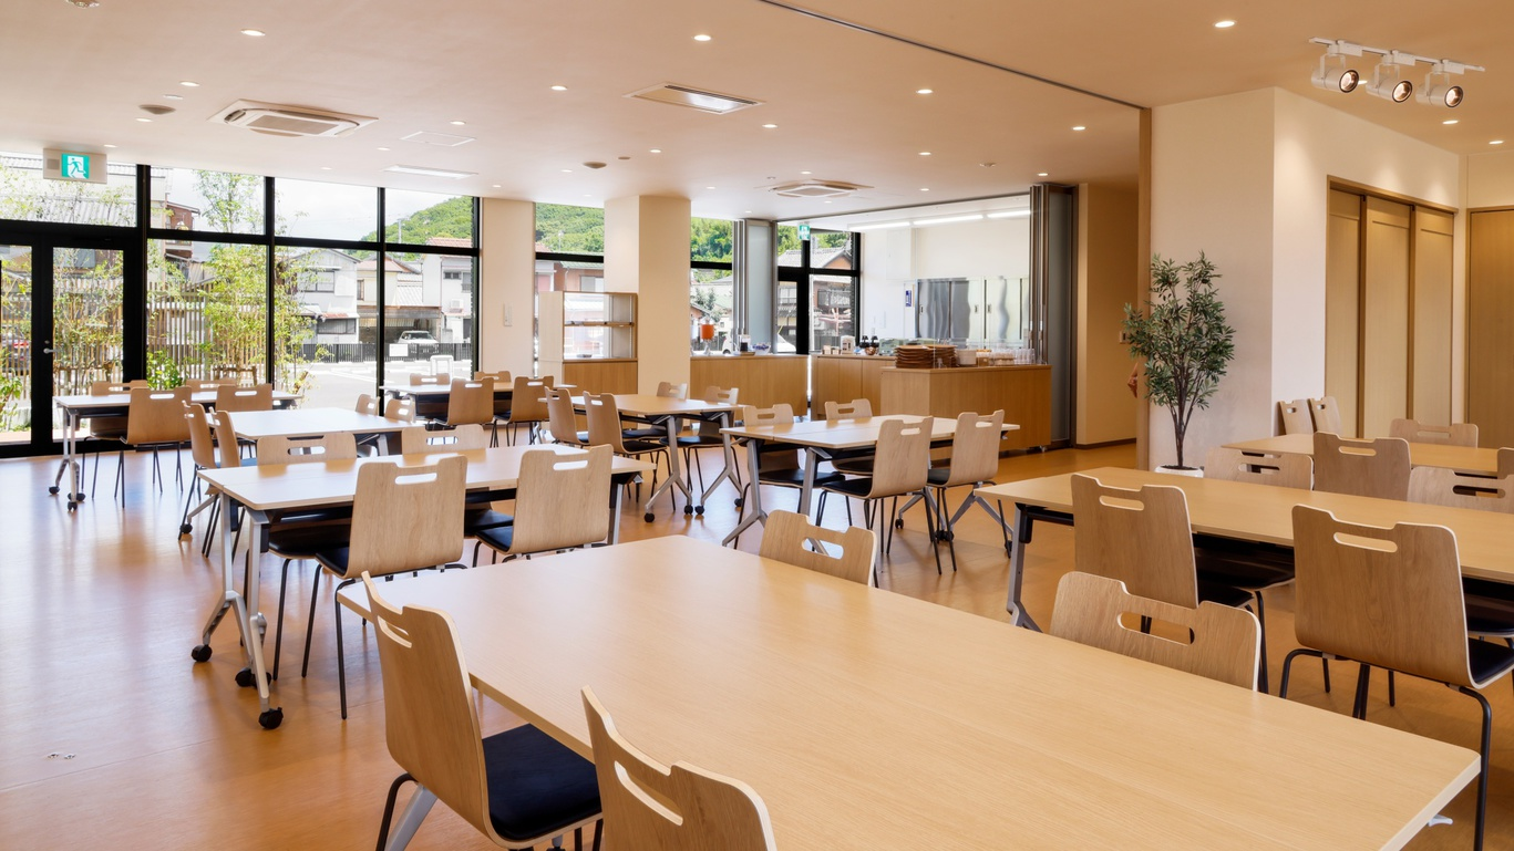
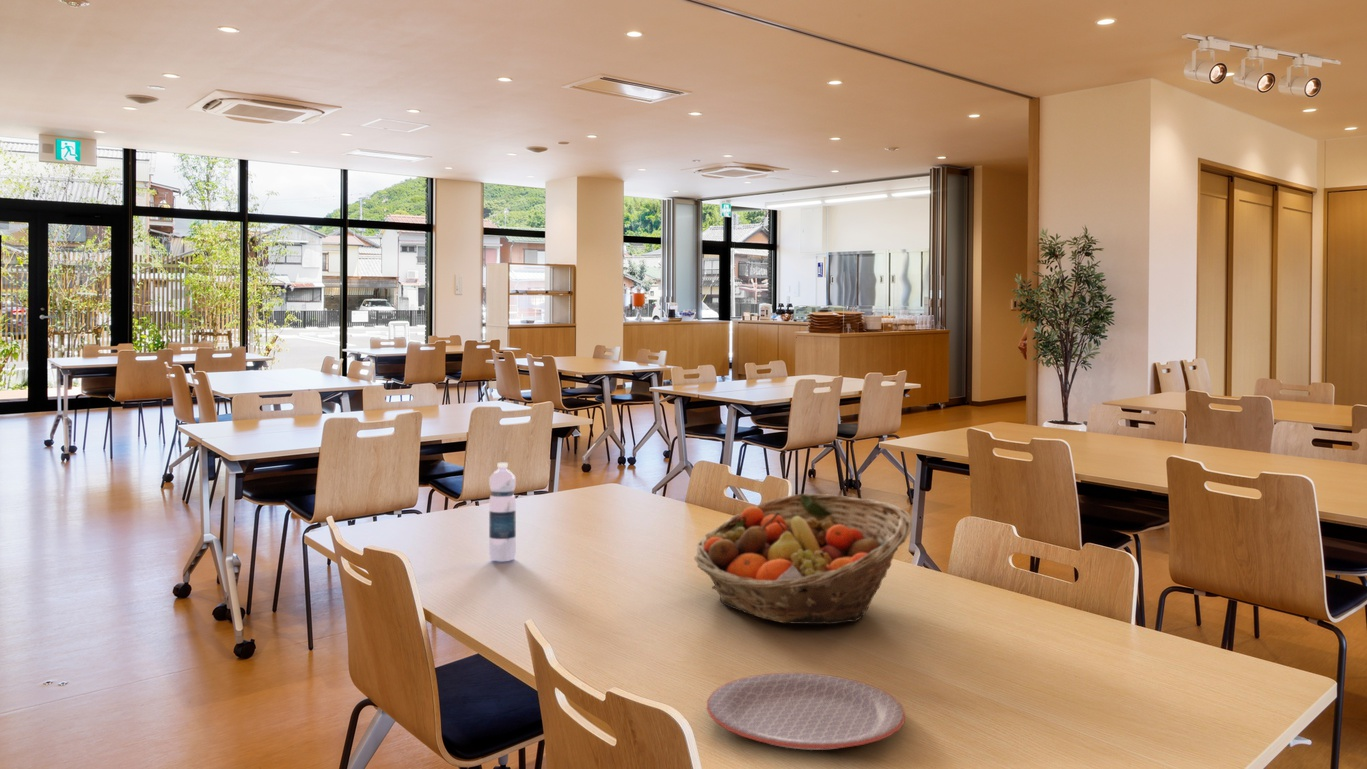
+ plate (804, 713)
+ fruit basket (799, 553)
+ water bottle (502, 511)
